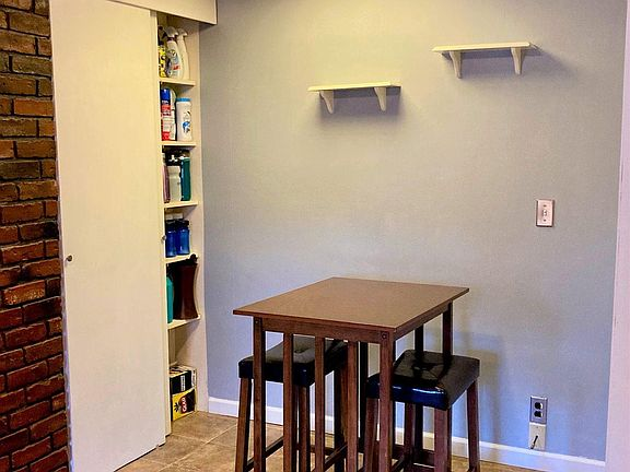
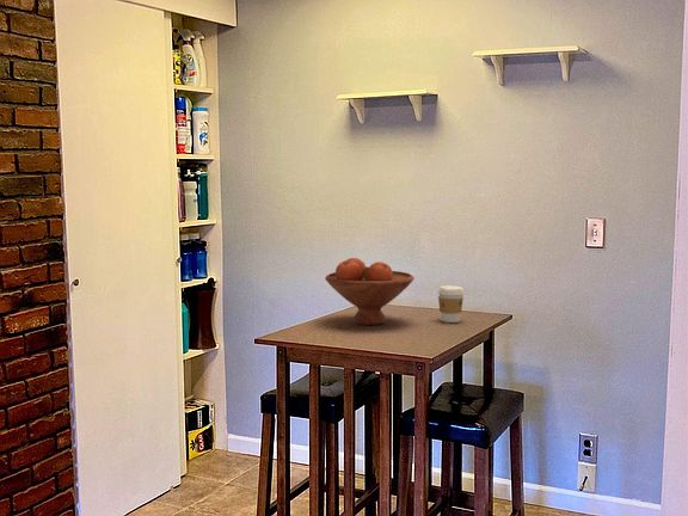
+ coffee cup (450, 303)
+ fruit bowl (369, 289)
